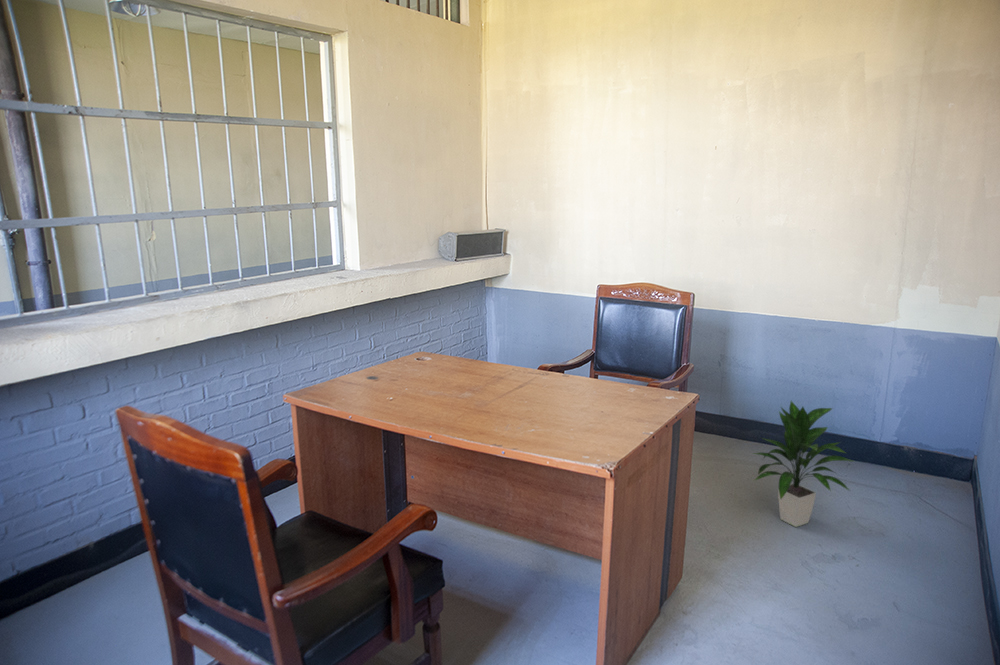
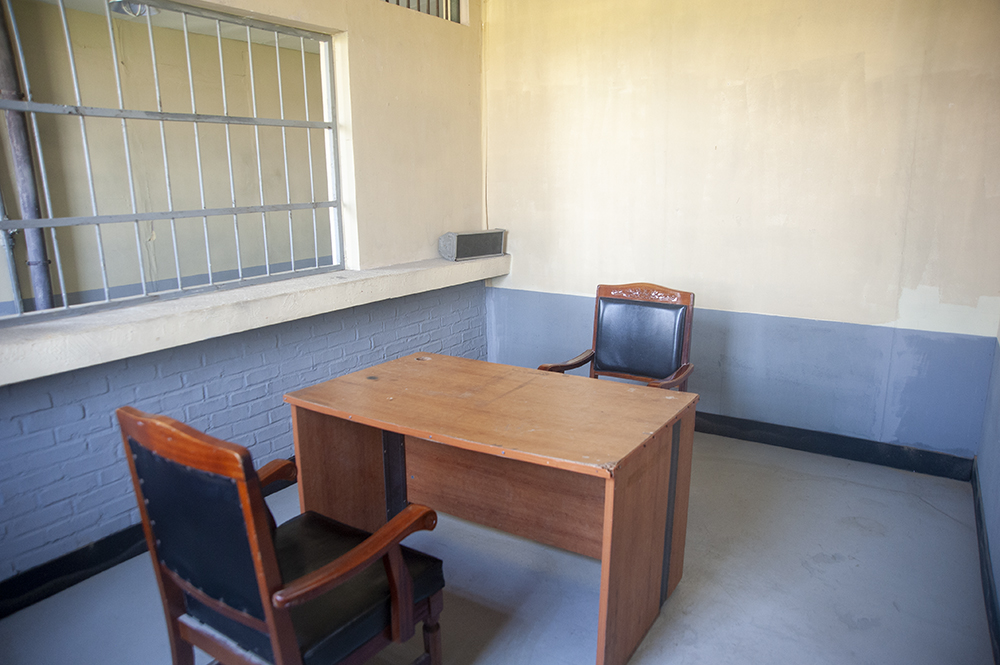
- indoor plant (797, 461)
